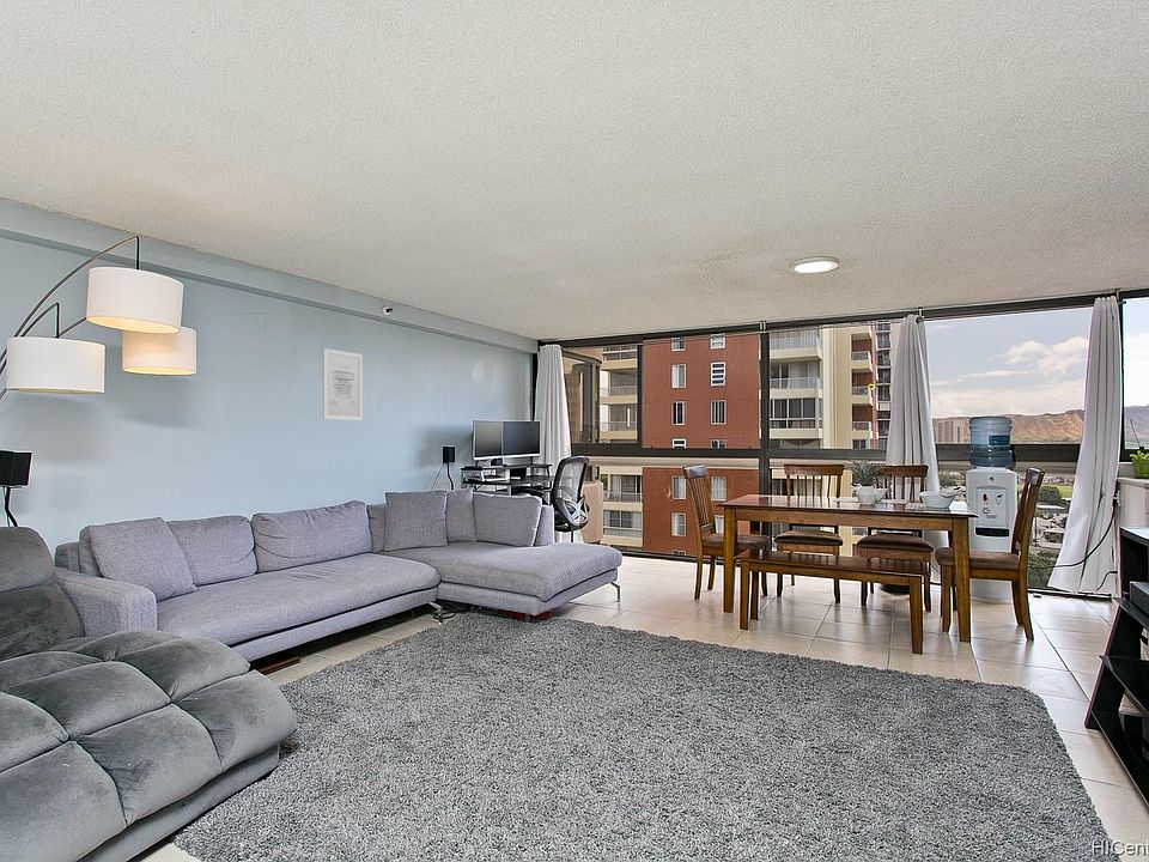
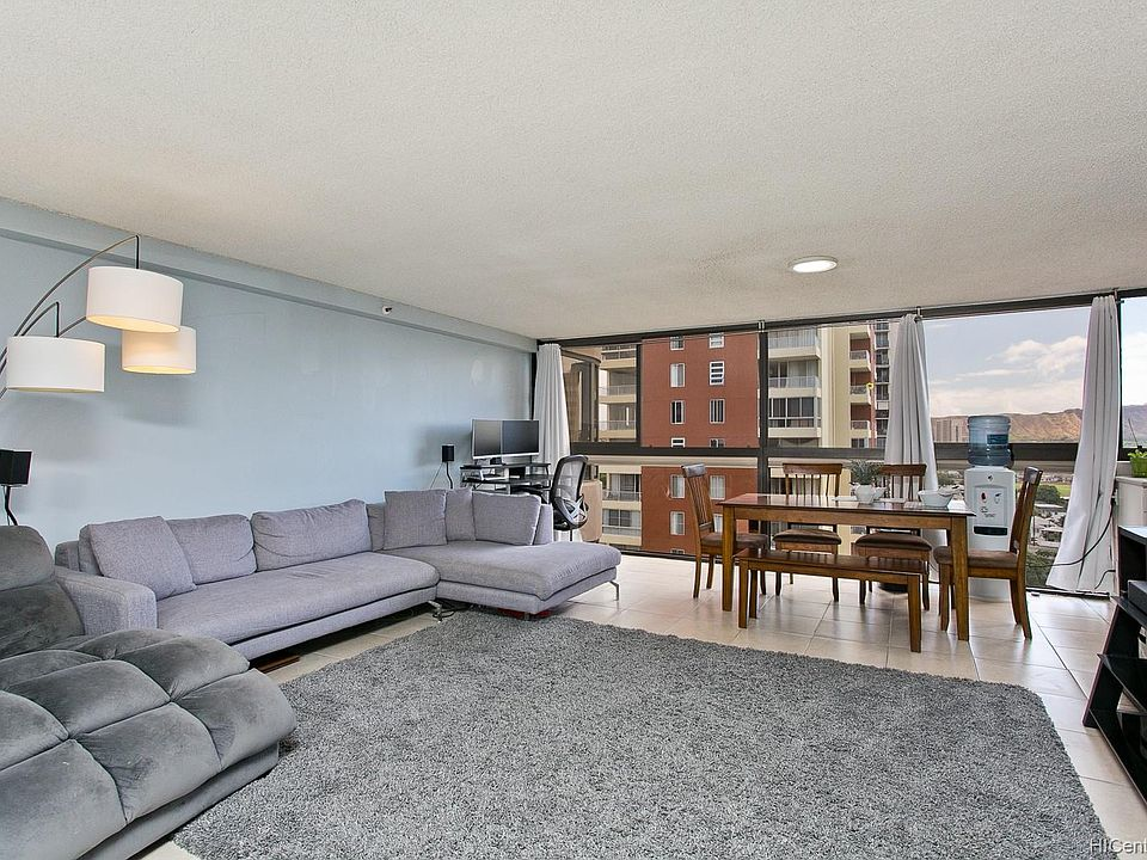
- wall art (342, 386)
